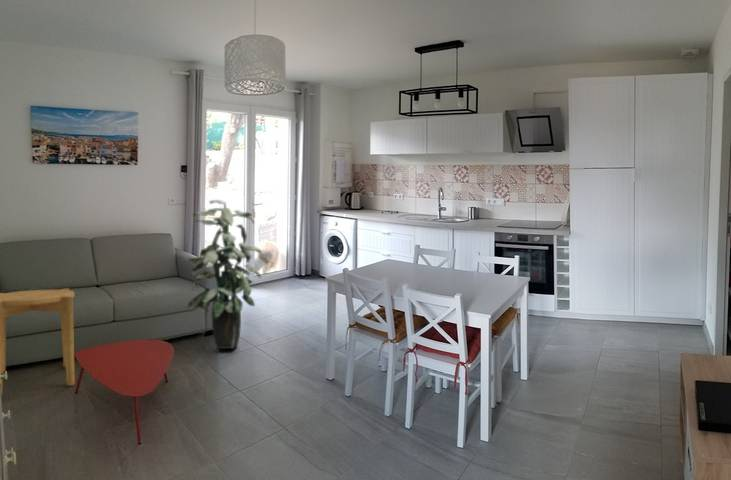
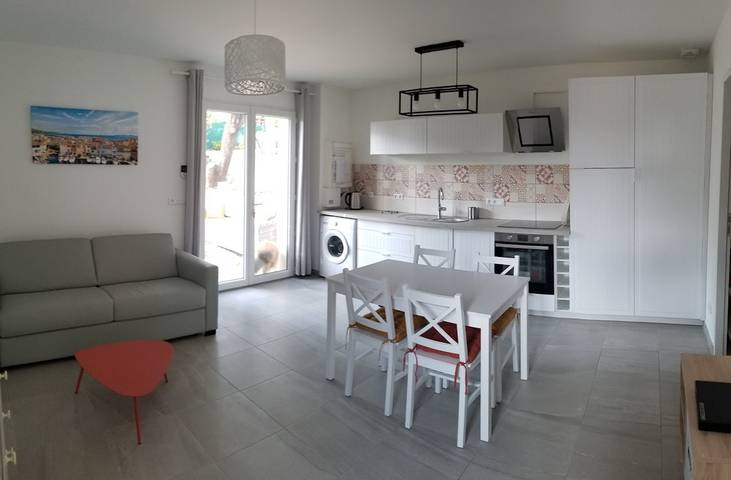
- side table (29, 311)
- indoor plant (222, 274)
